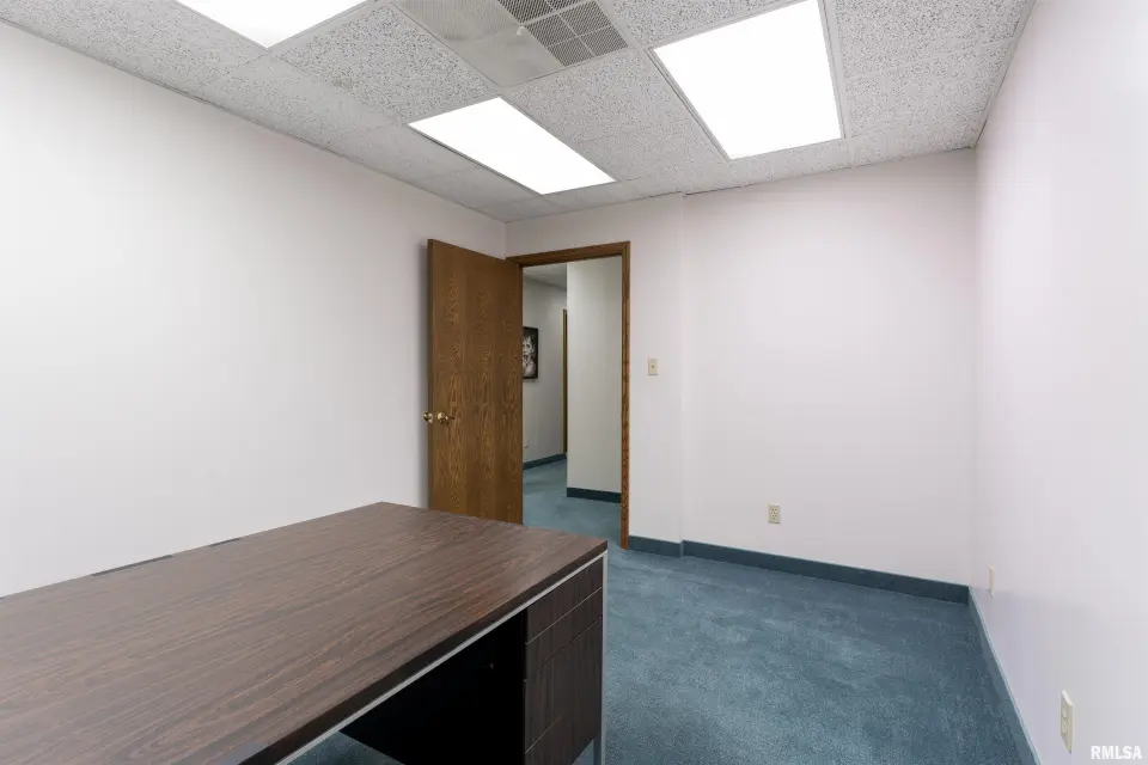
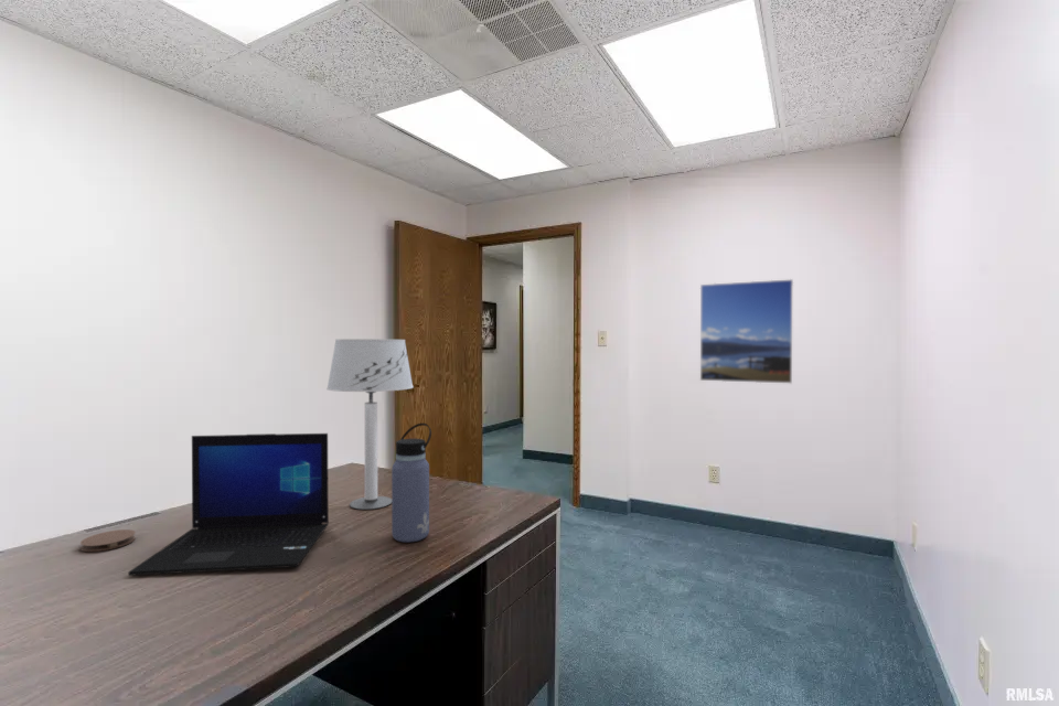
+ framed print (745, 332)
+ table lamp (371, 421)
+ coaster (108, 539)
+ water bottle (411, 480)
+ laptop (240, 495)
